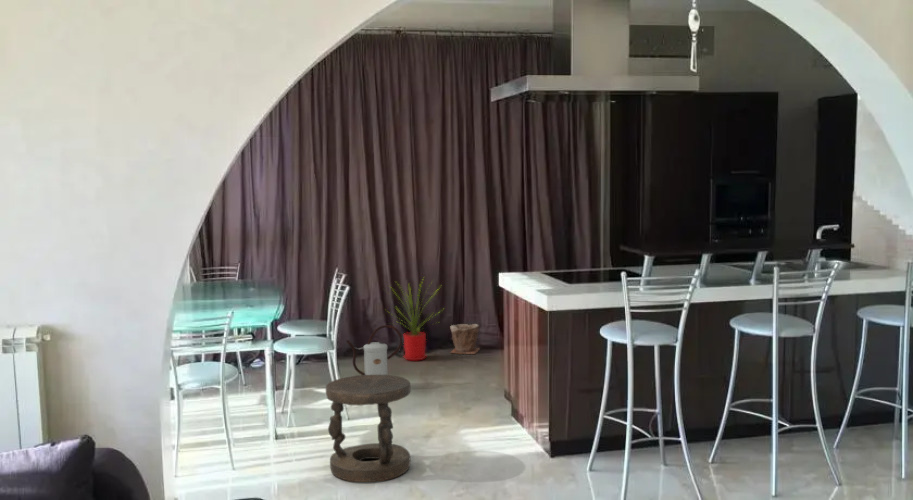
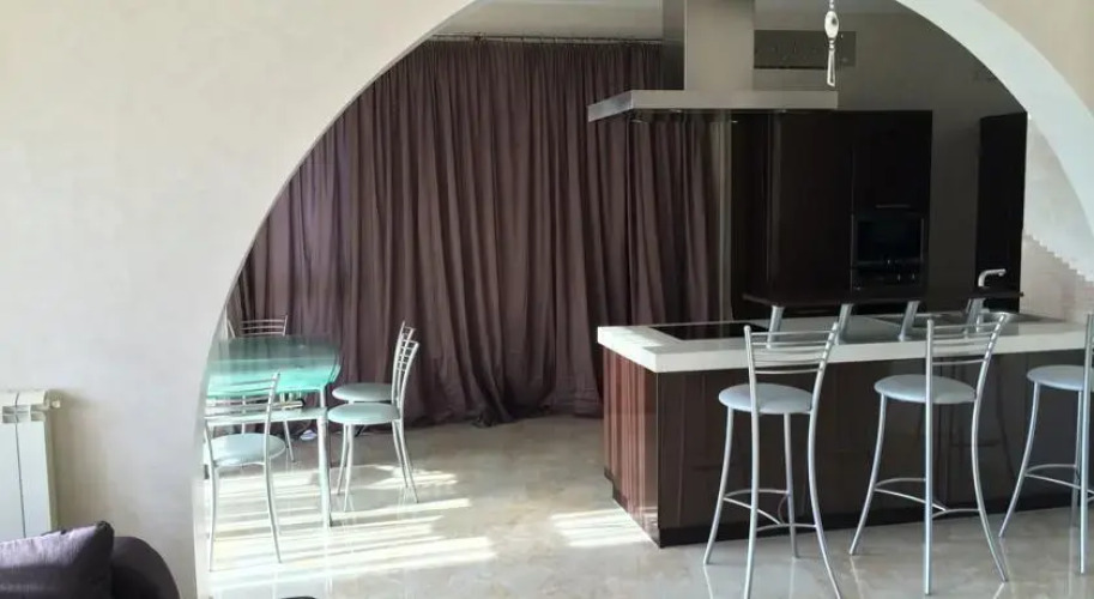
- house plant (413, 318)
- plant pot (465, 337)
- stool (378, 425)
- watering can (374, 356)
